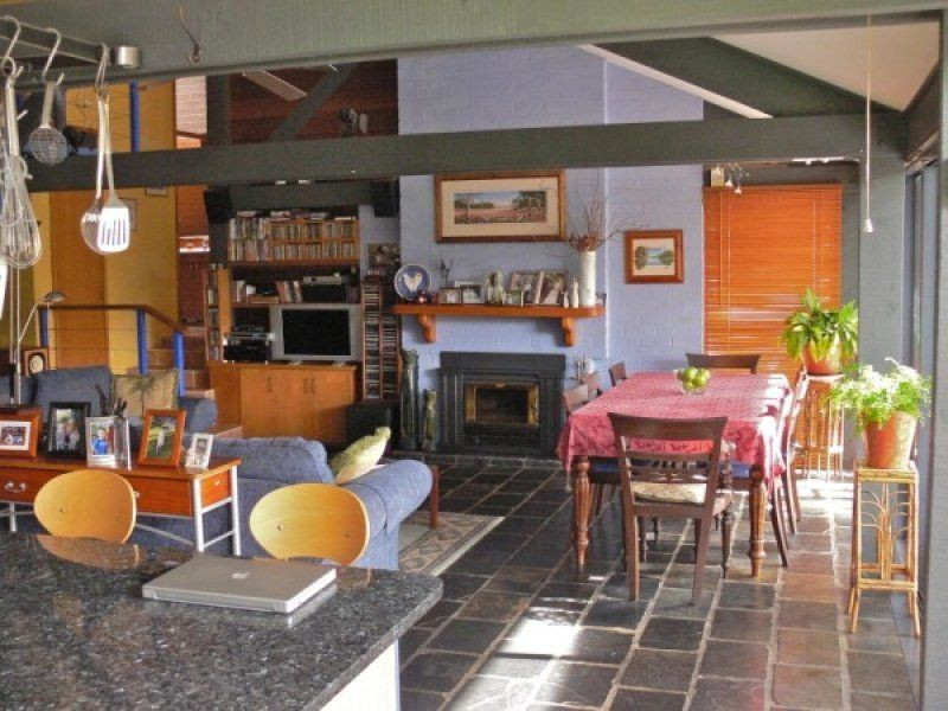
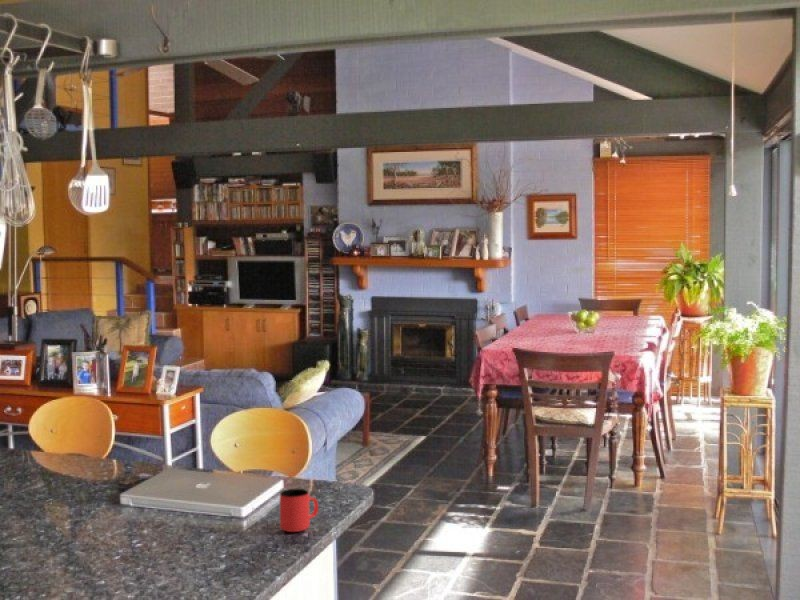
+ cup (300, 509)
